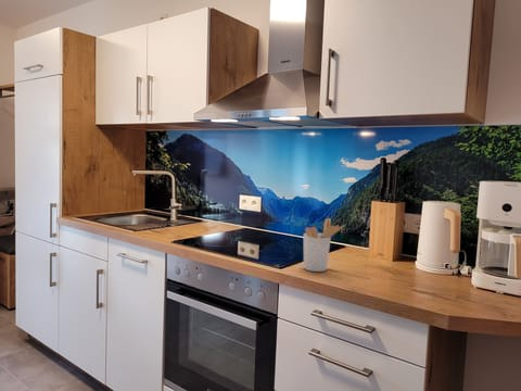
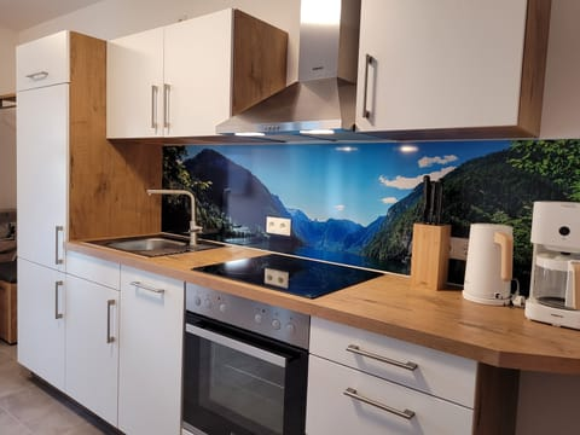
- utensil holder (321, 244)
